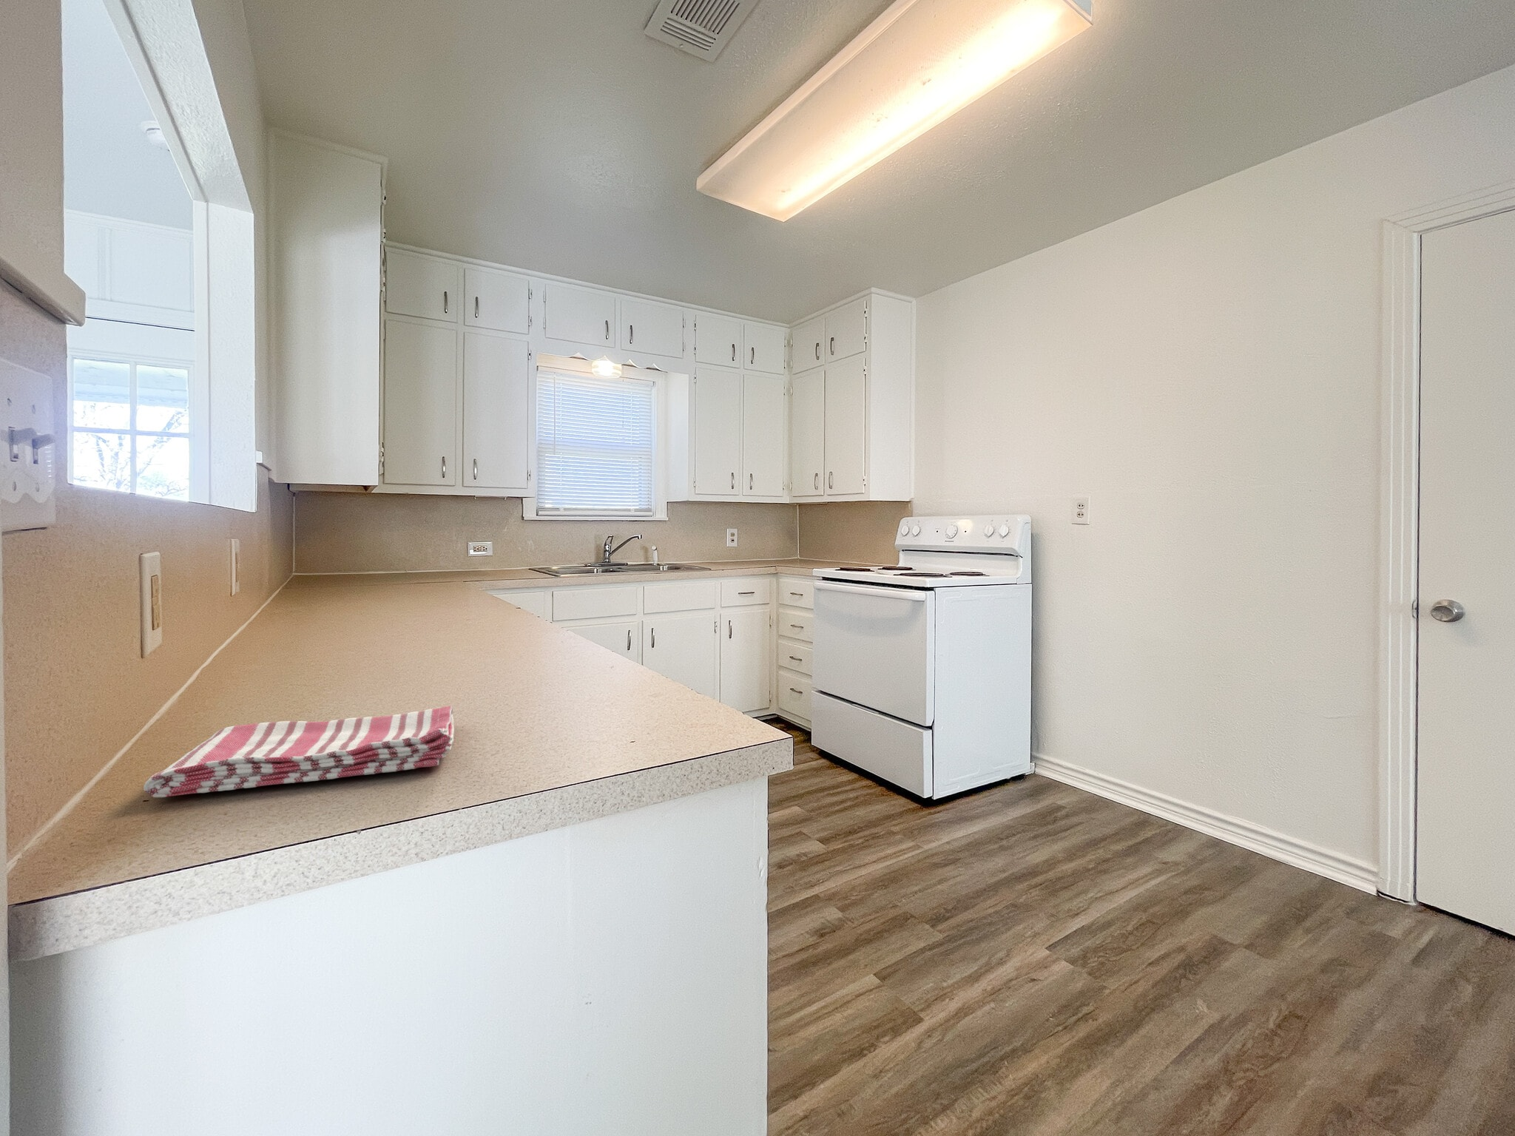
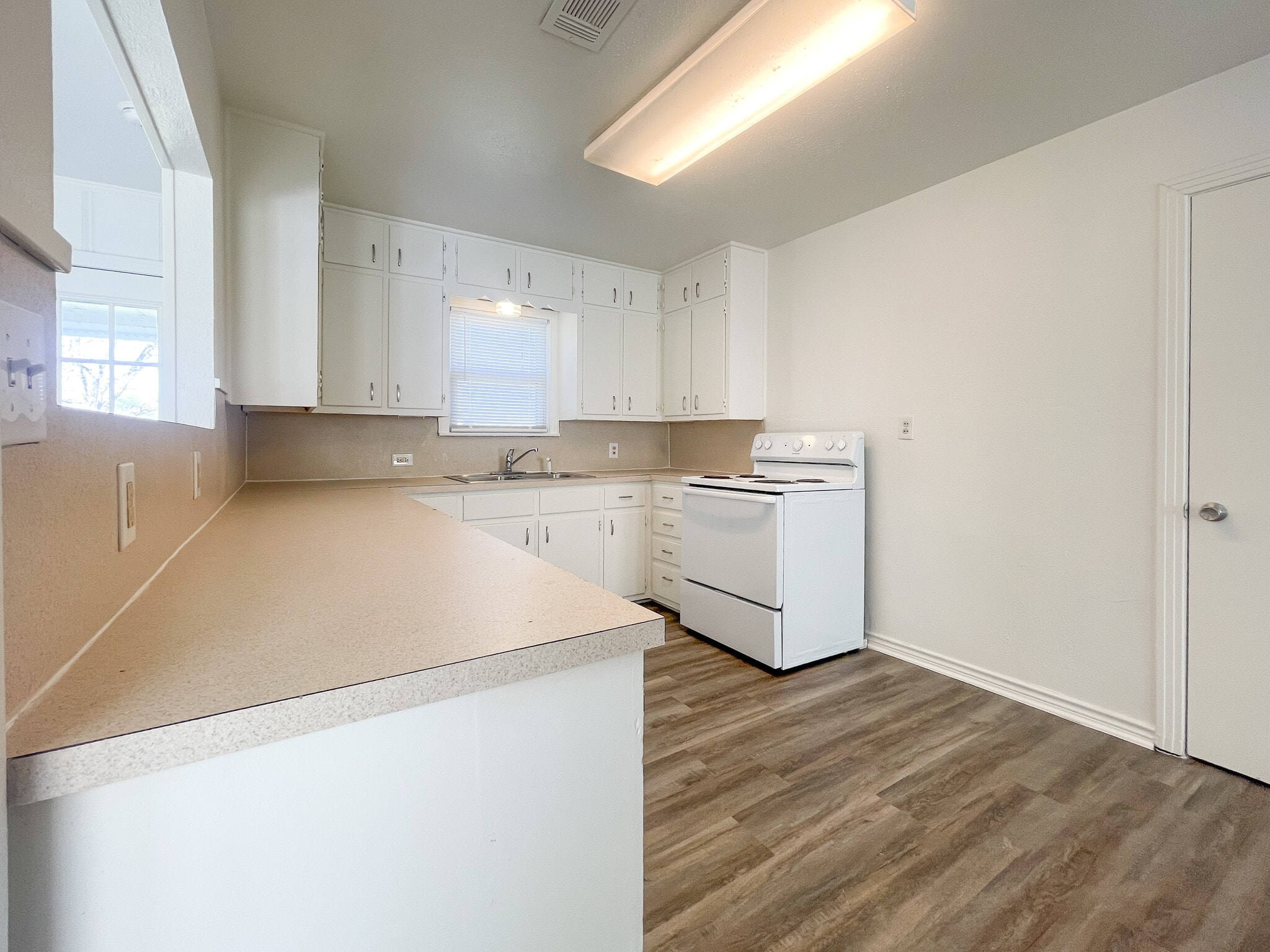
- dish towel (326, 739)
